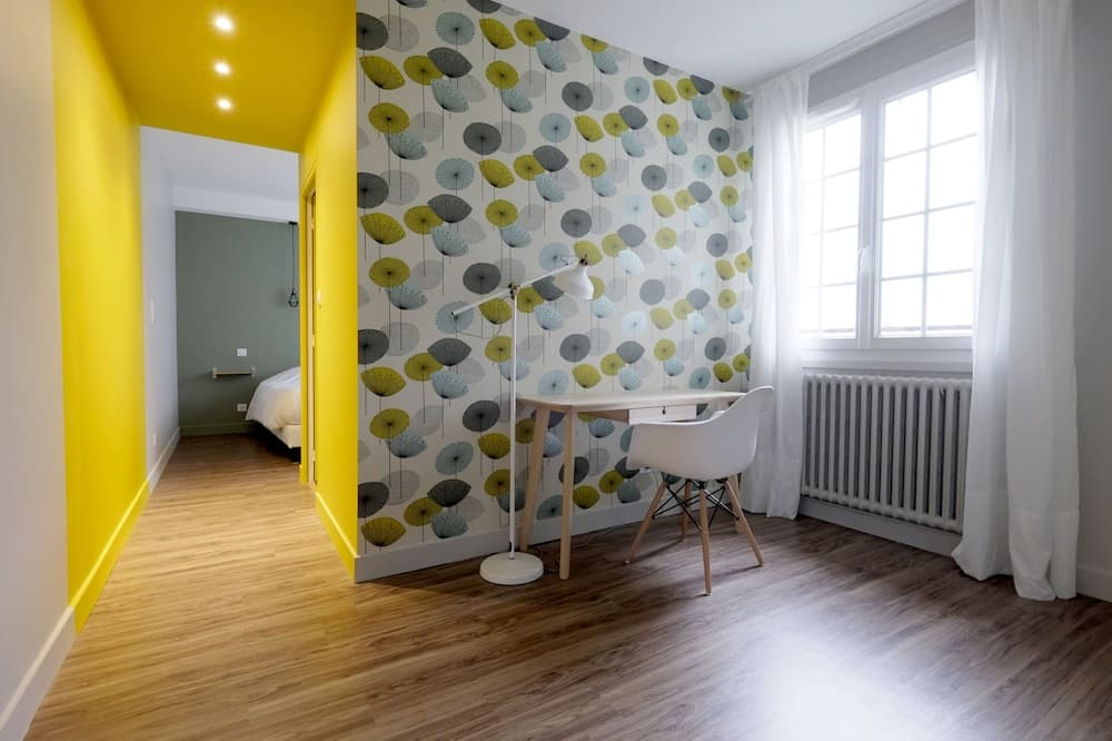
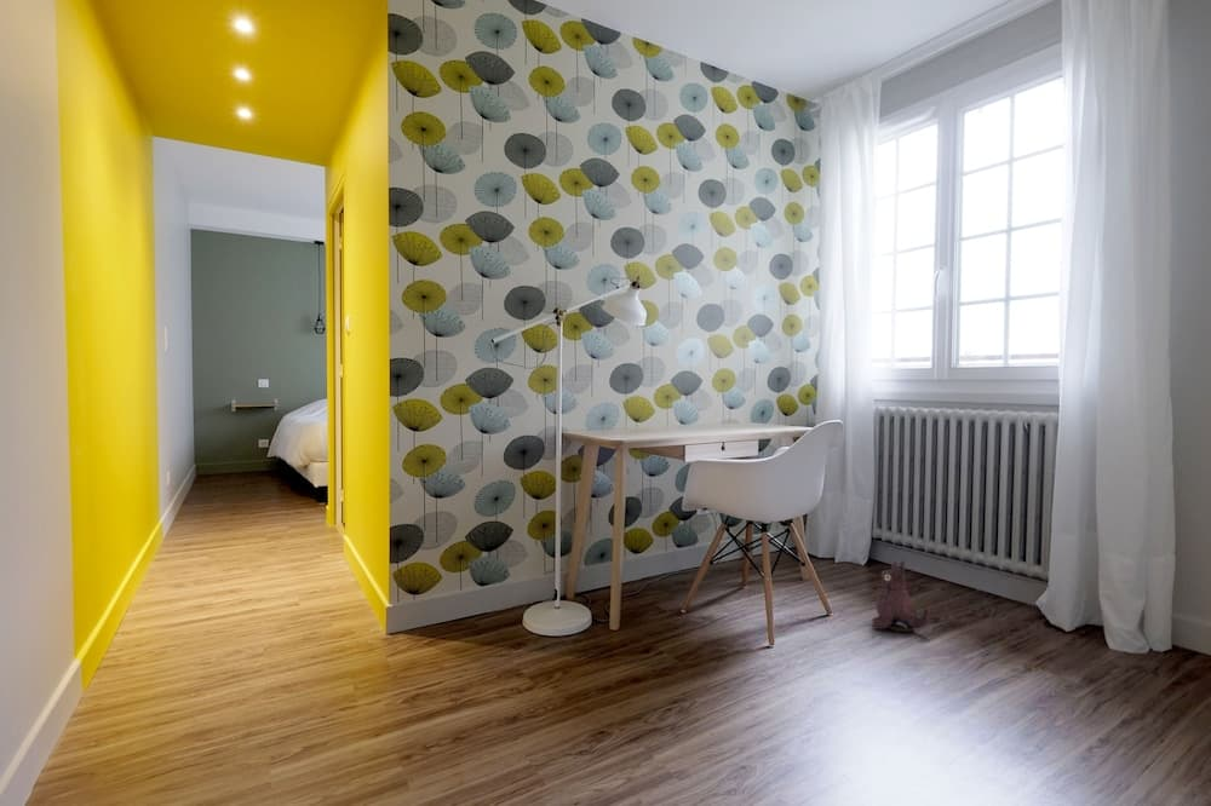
+ plush toy (903, 595)
